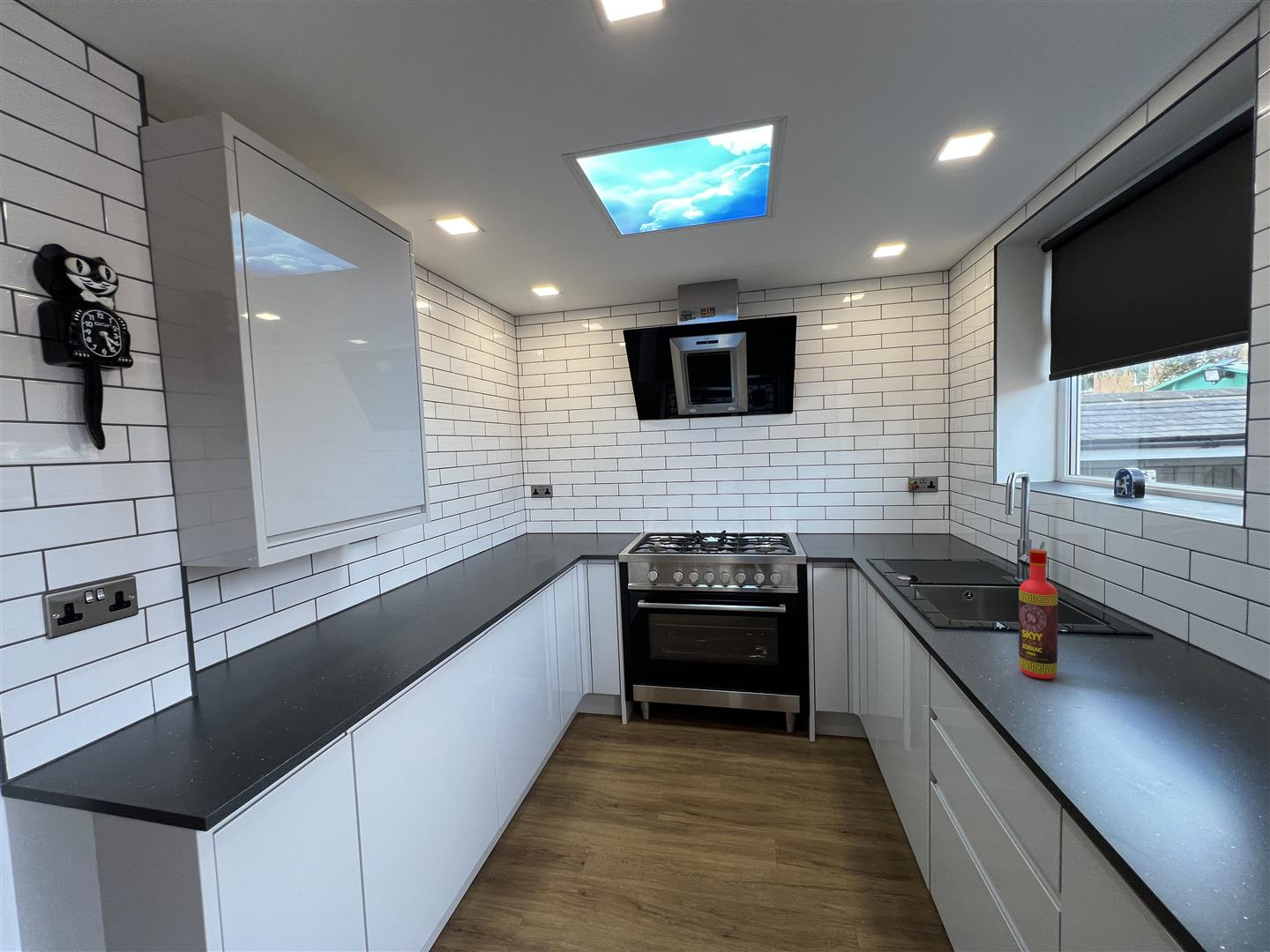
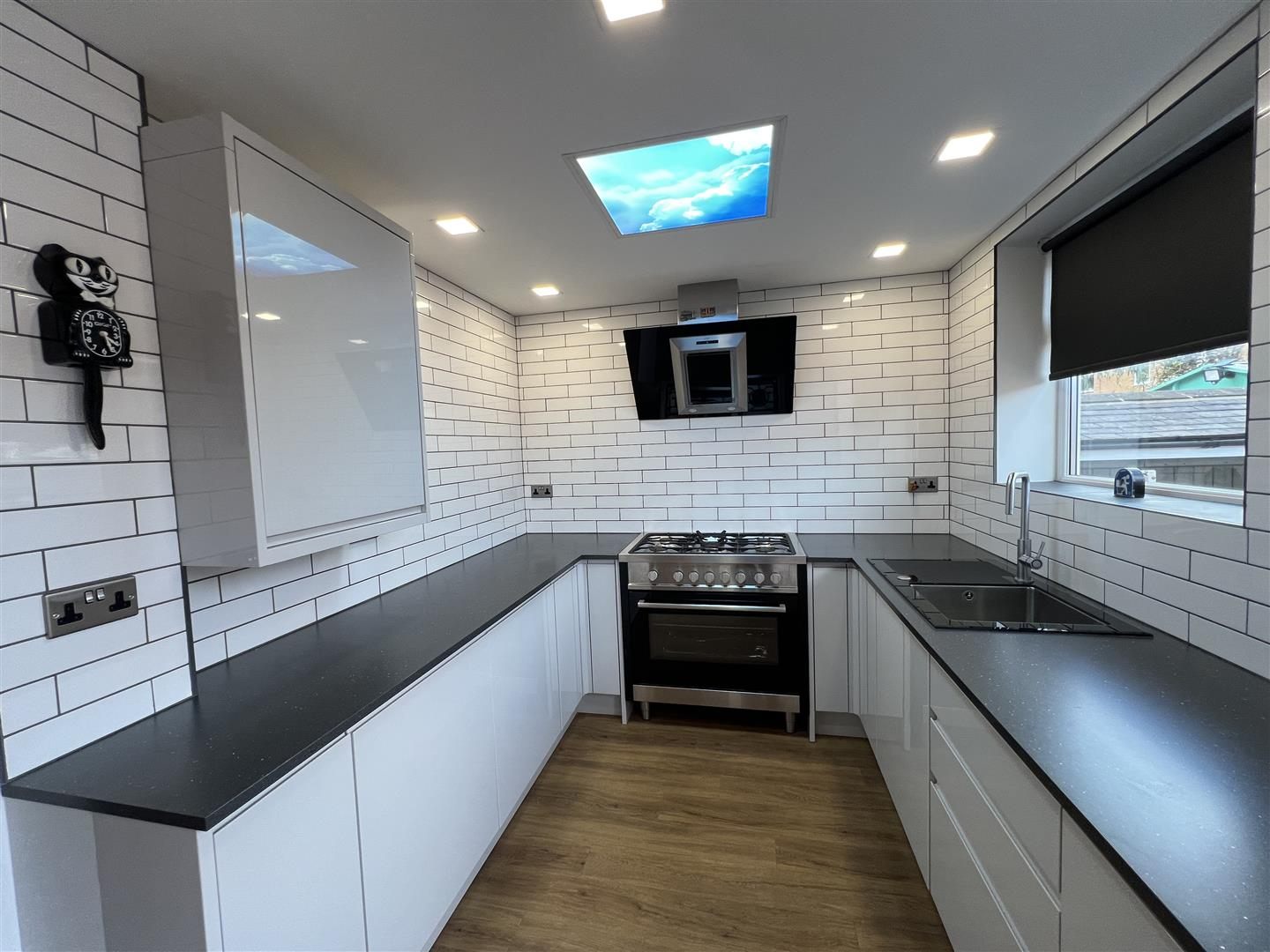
- bottle (1037, 612)
